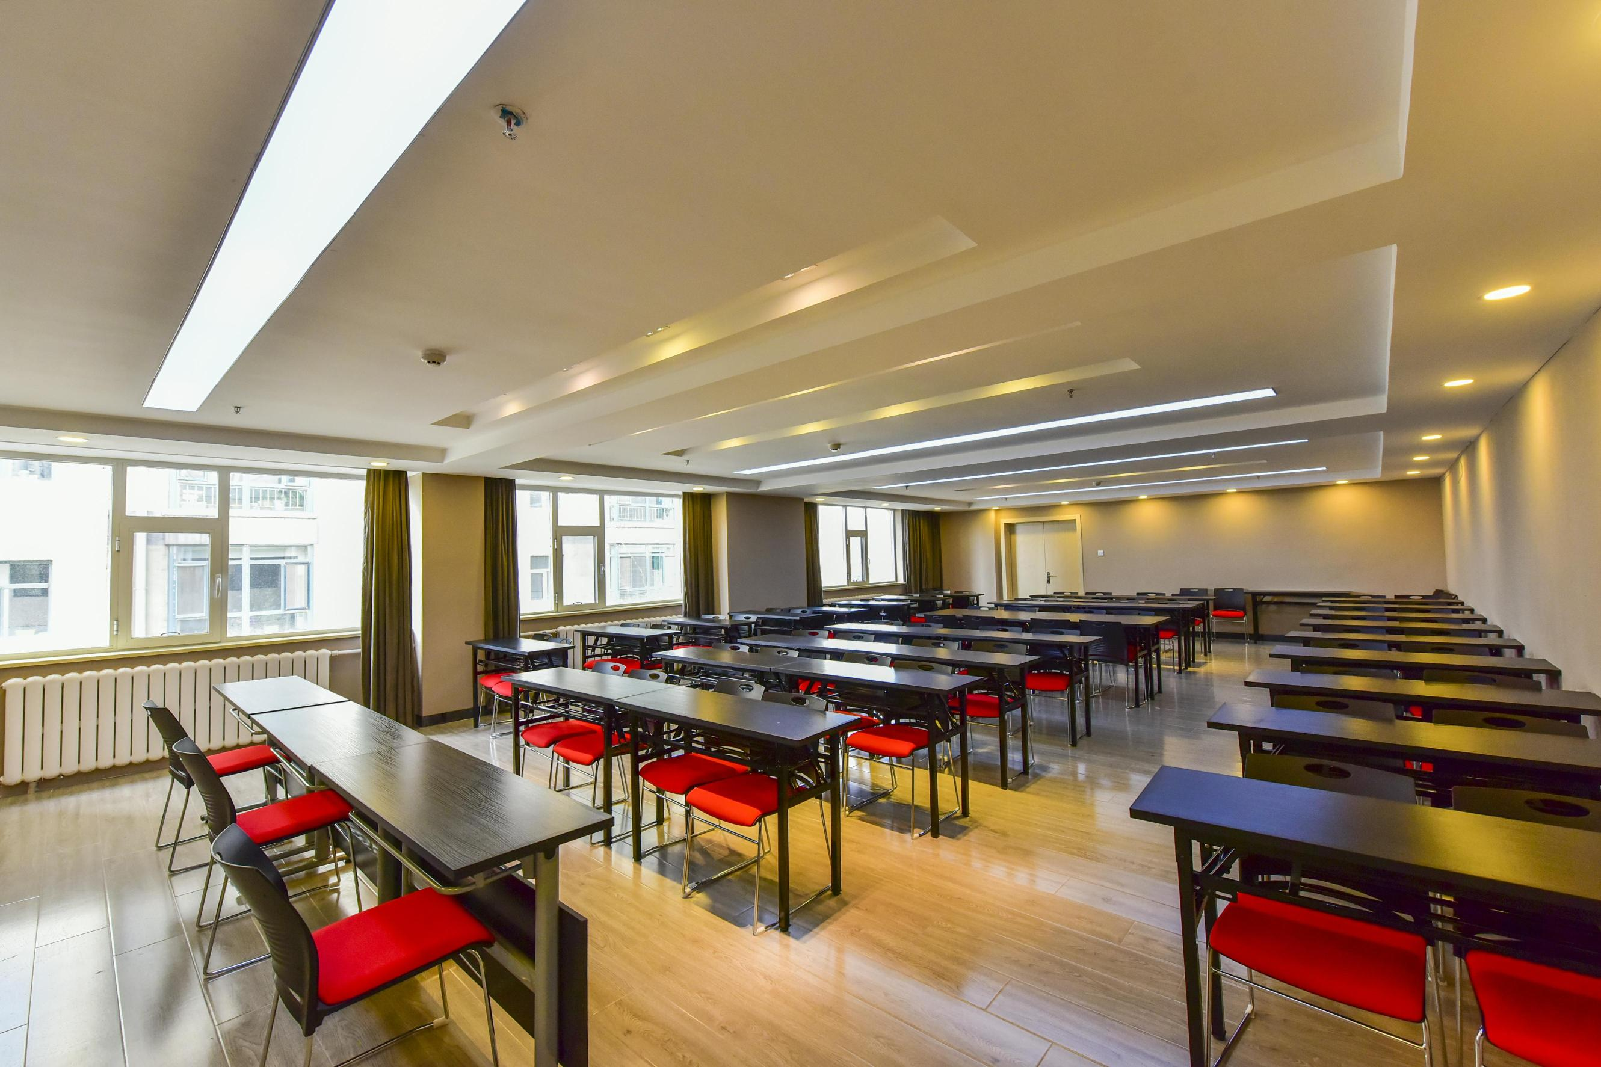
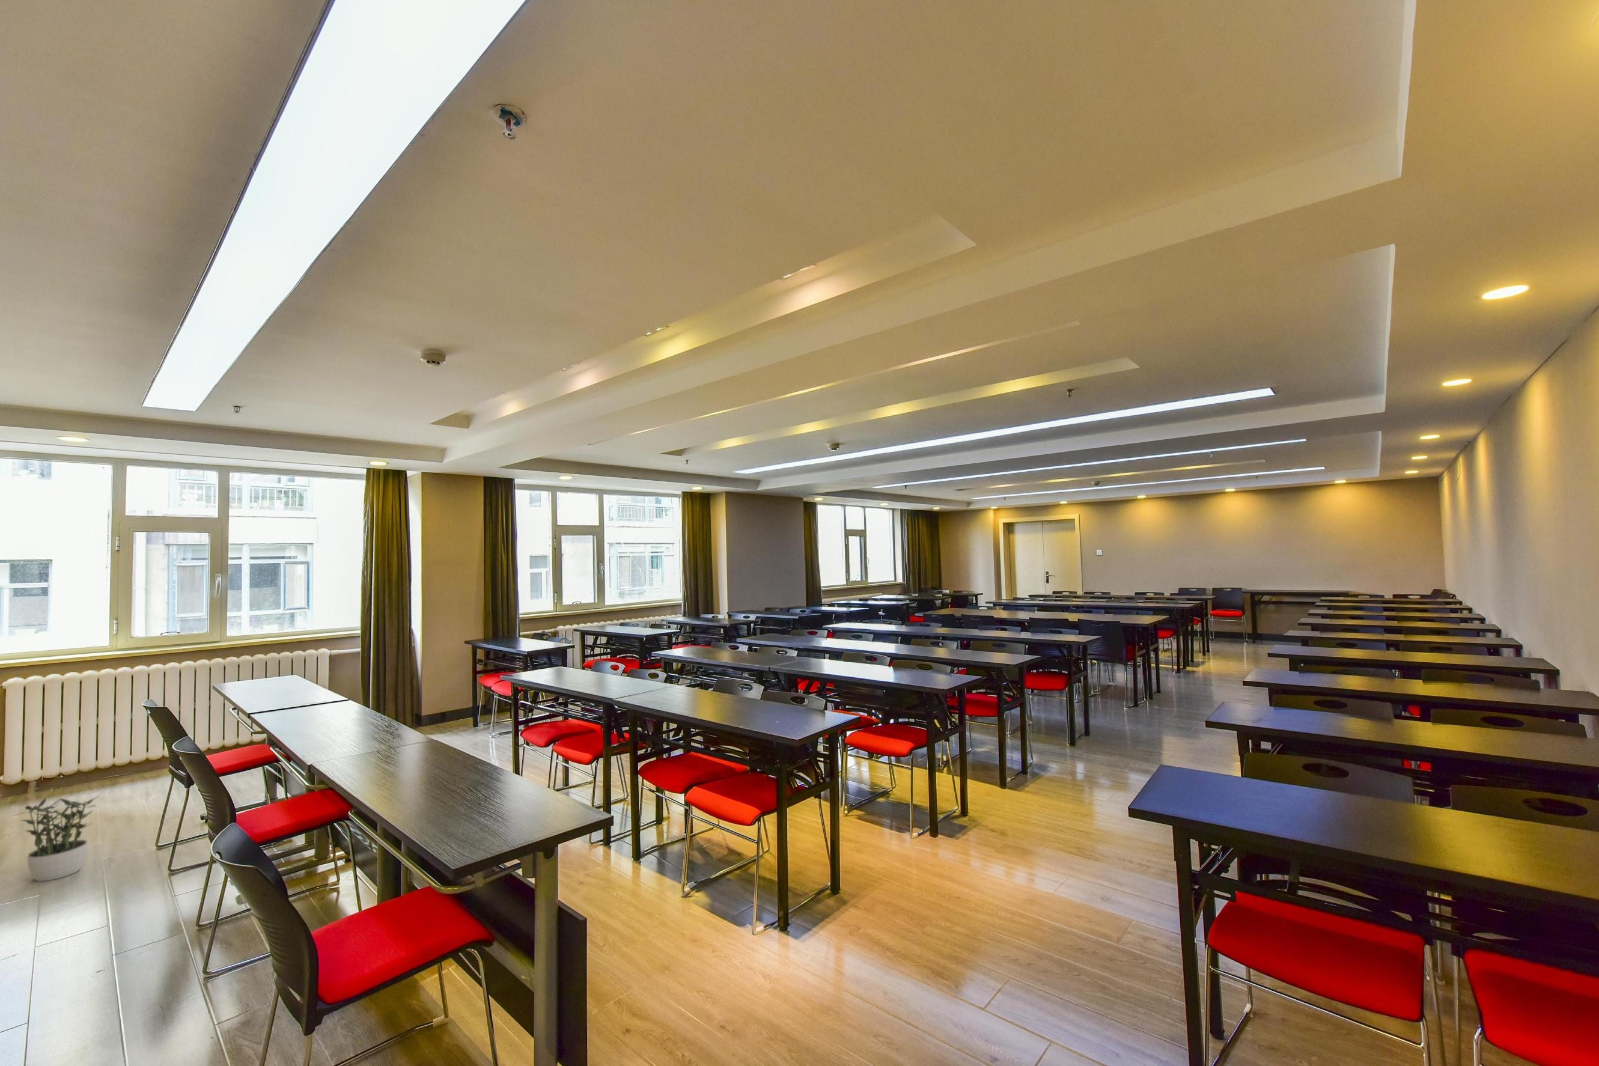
+ potted plant (56, 834)
